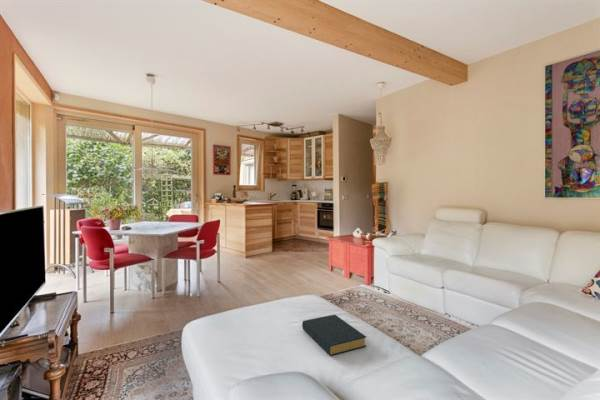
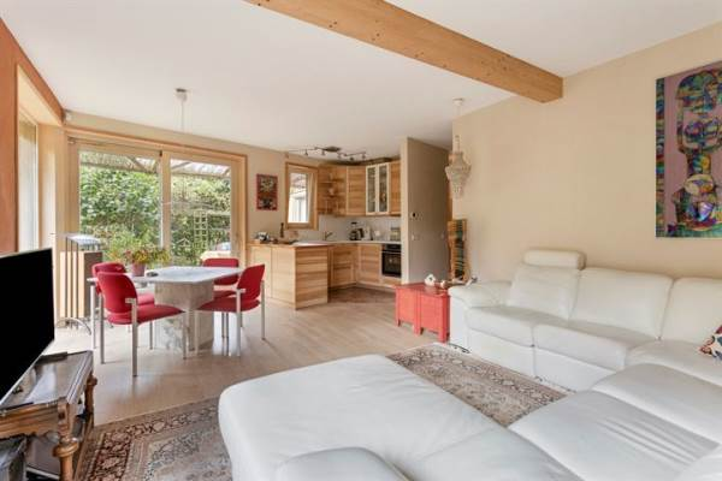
- hardback book (332, 332)
